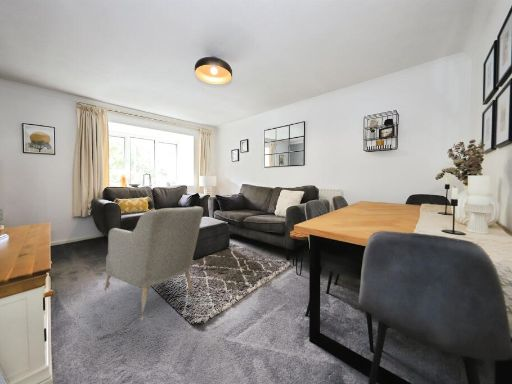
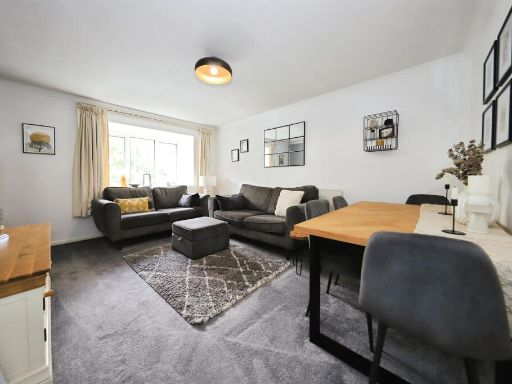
- armchair (156, 250)
